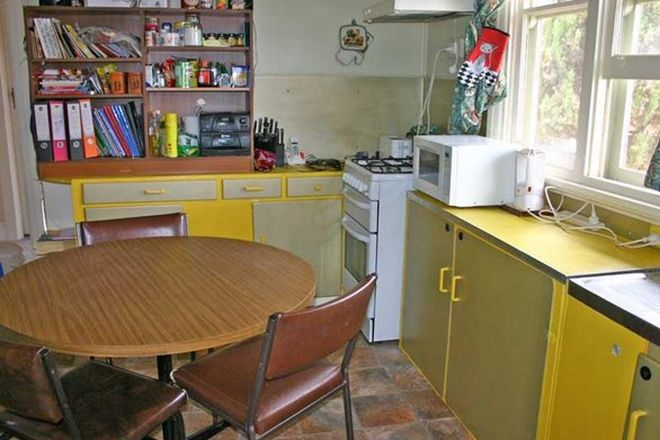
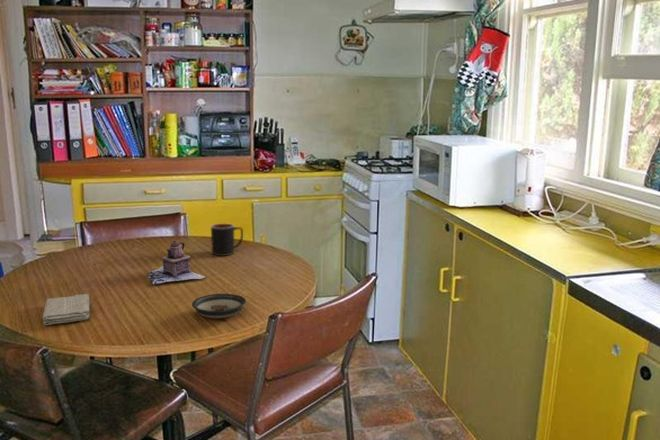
+ teapot (173, 258)
+ saucer (219, 308)
+ mug (227, 239)
+ washcloth (67, 307)
